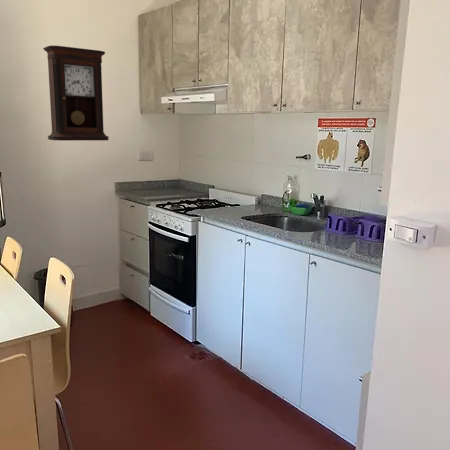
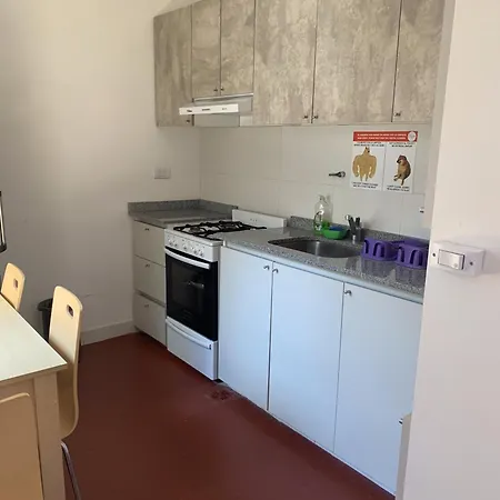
- pendulum clock (78, 95)
